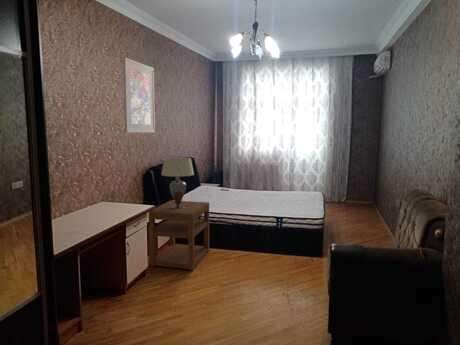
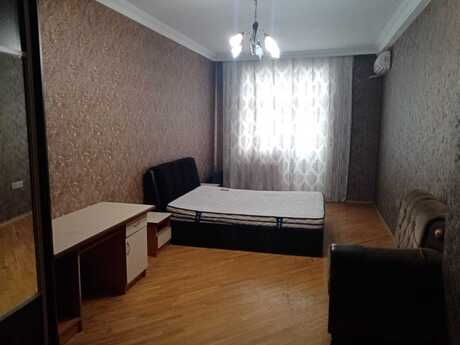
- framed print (140, 98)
- lampshade (177, 182)
- nightstand (180, 232)
